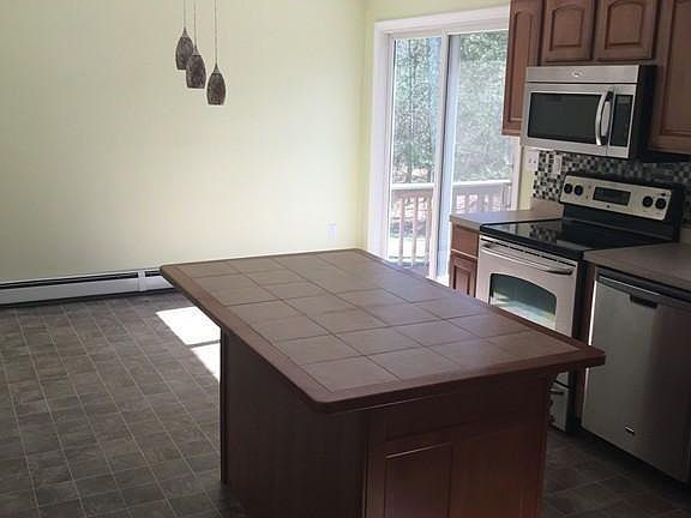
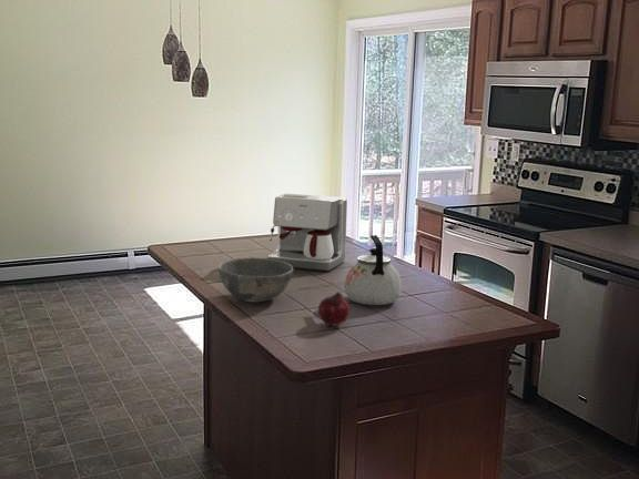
+ kettle (373, 268)
+ bowl (255, 282)
+ coffee maker (307, 230)
+ fruit (333, 308)
